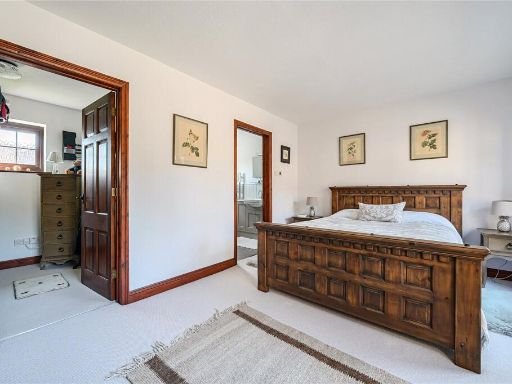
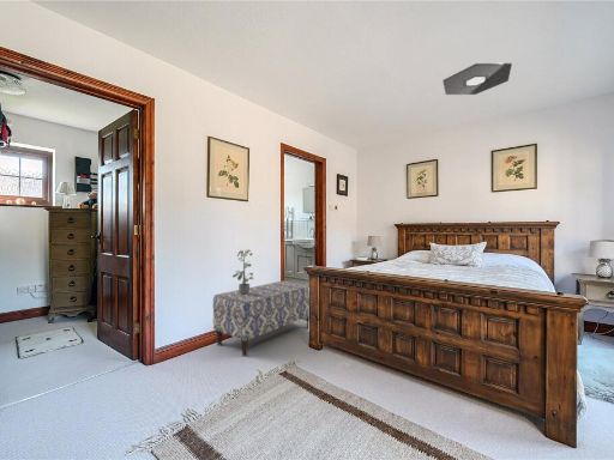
+ bench (267, 311)
+ ceiling light (475, 80)
+ potted plant (243, 271)
